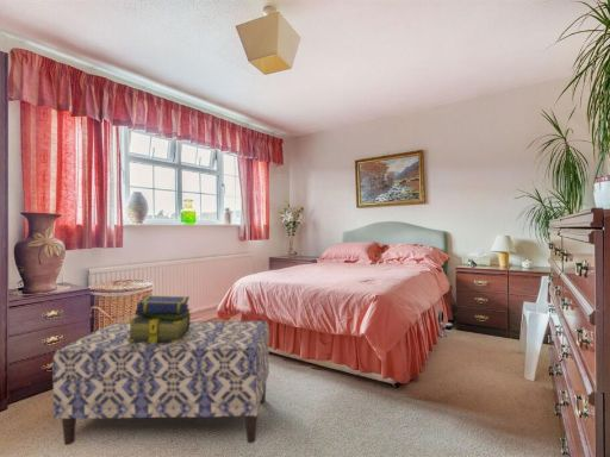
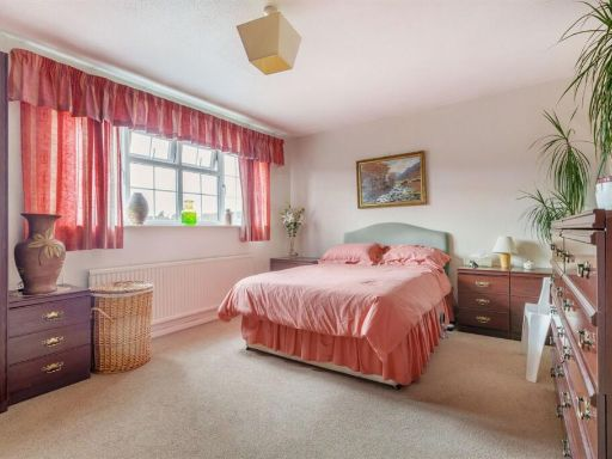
- bench (174, 376)
- stack of books (162, 315)
